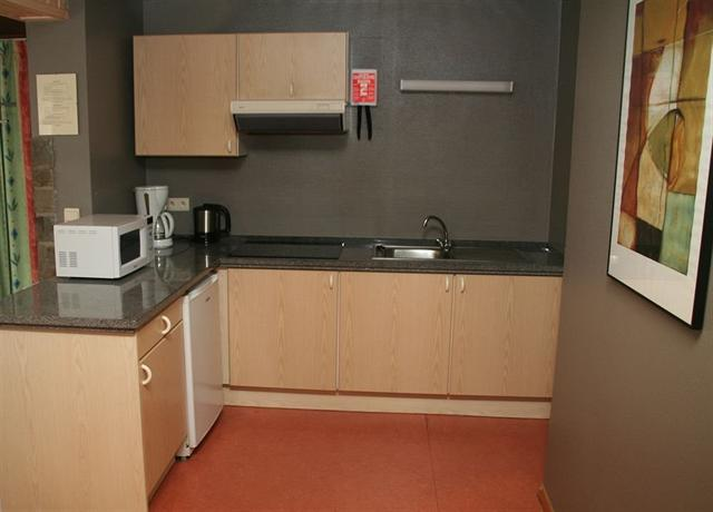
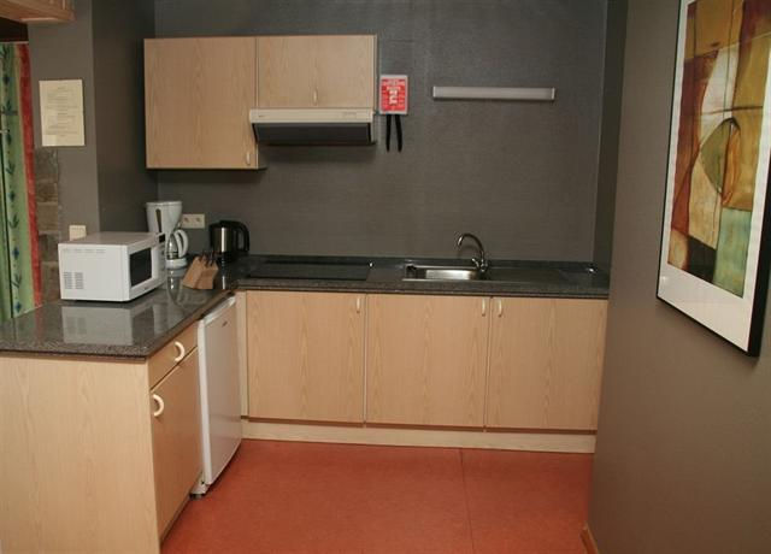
+ knife block (201, 266)
